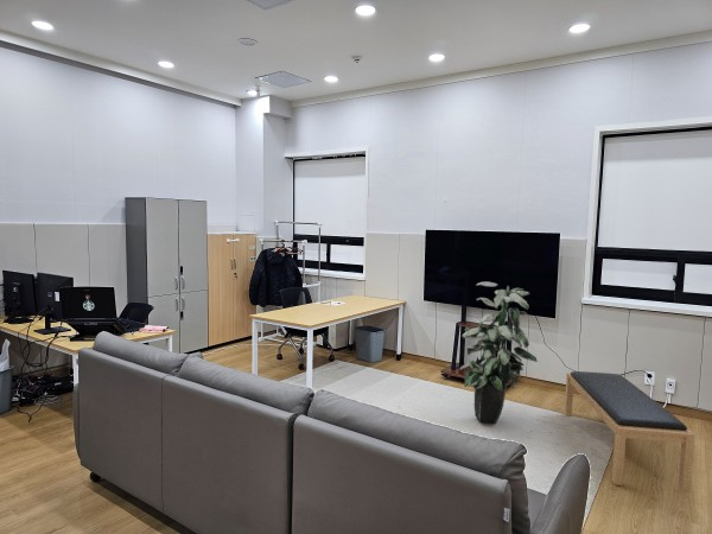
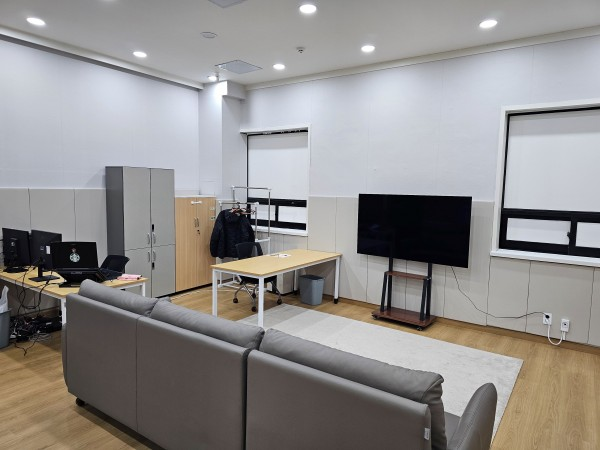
- bench (618, 419)
- indoor plant (492, 351)
